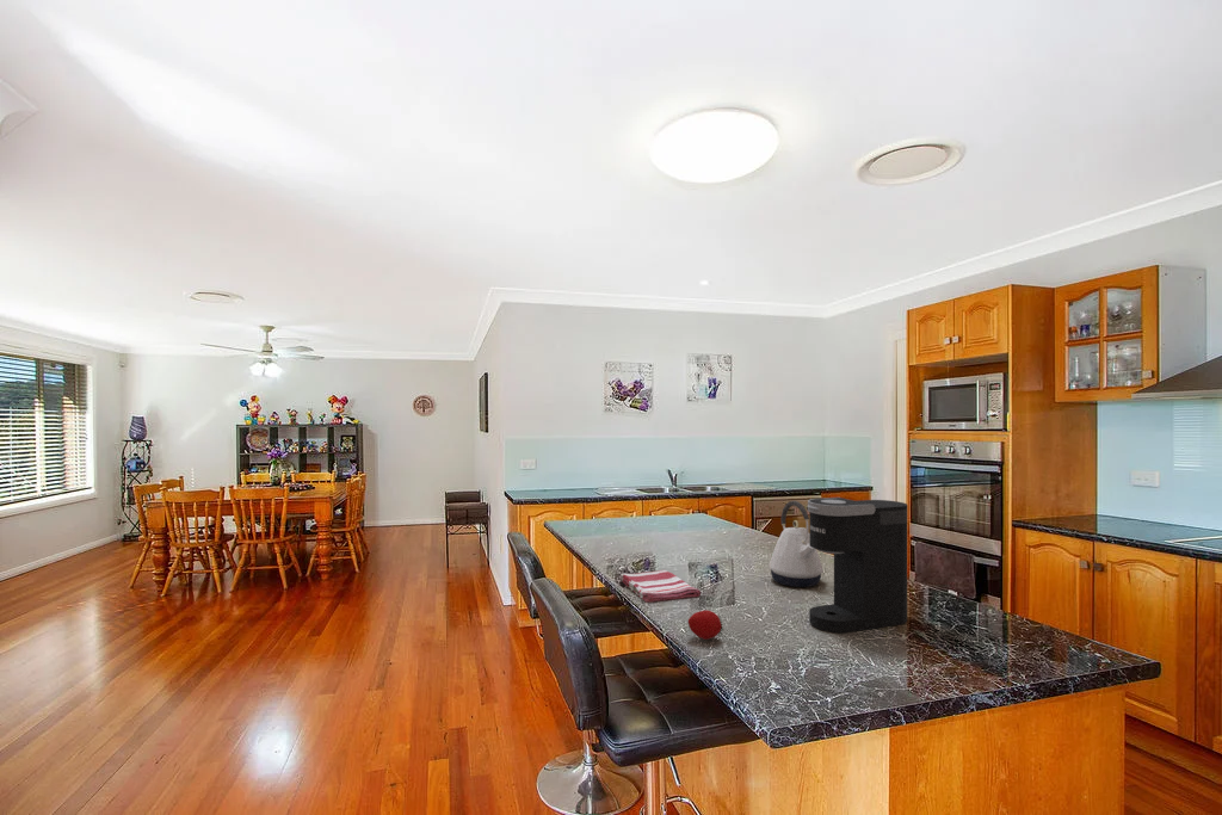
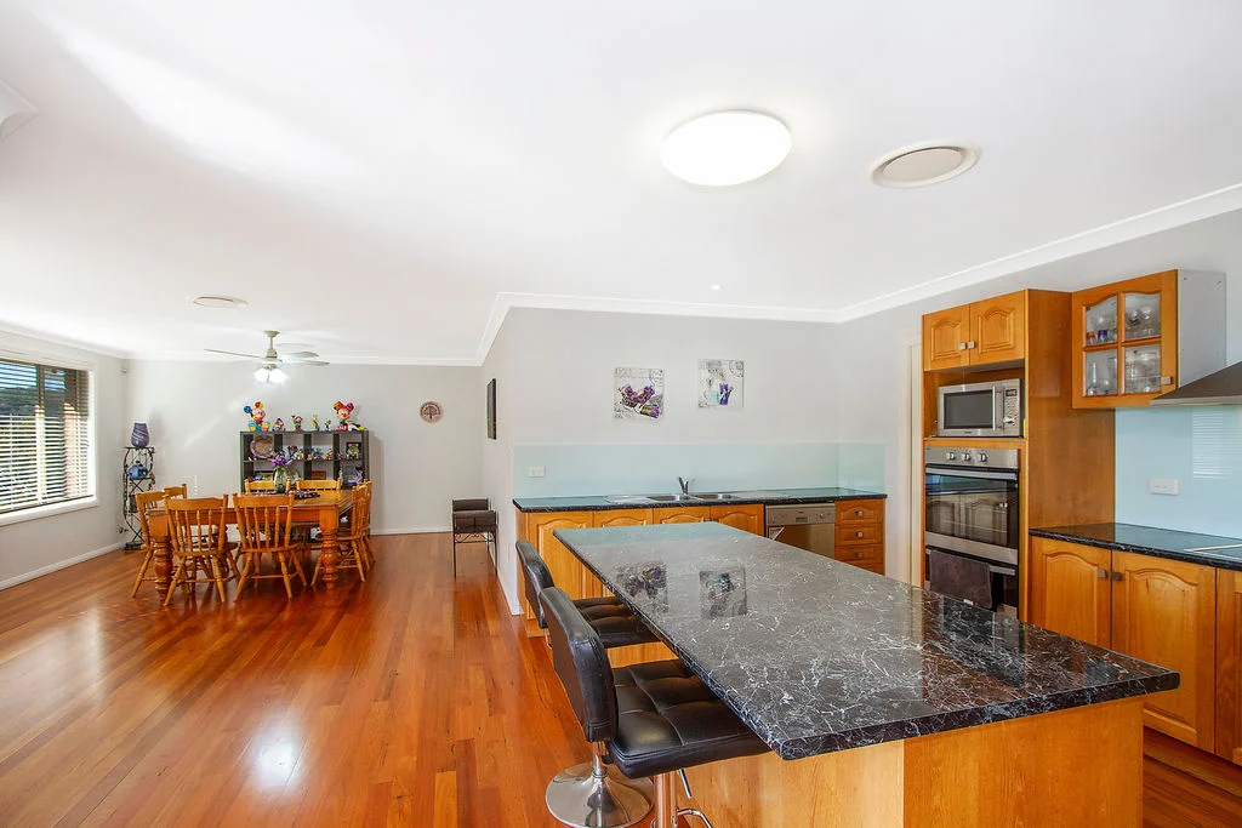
- kettle (796, 542)
- dish towel (658, 584)
- fruit (704, 624)
- coffee maker (857, 560)
